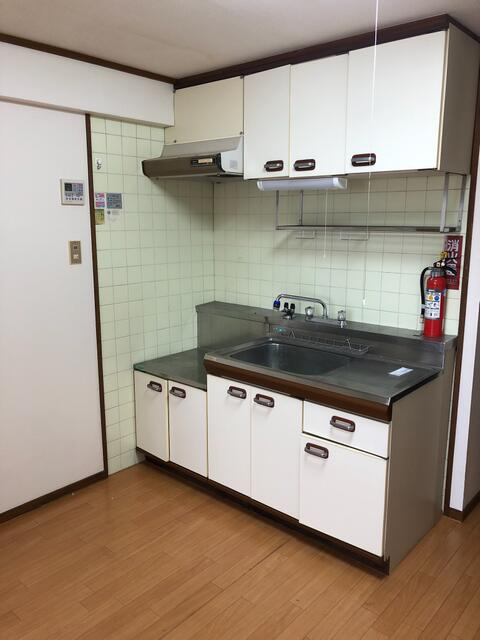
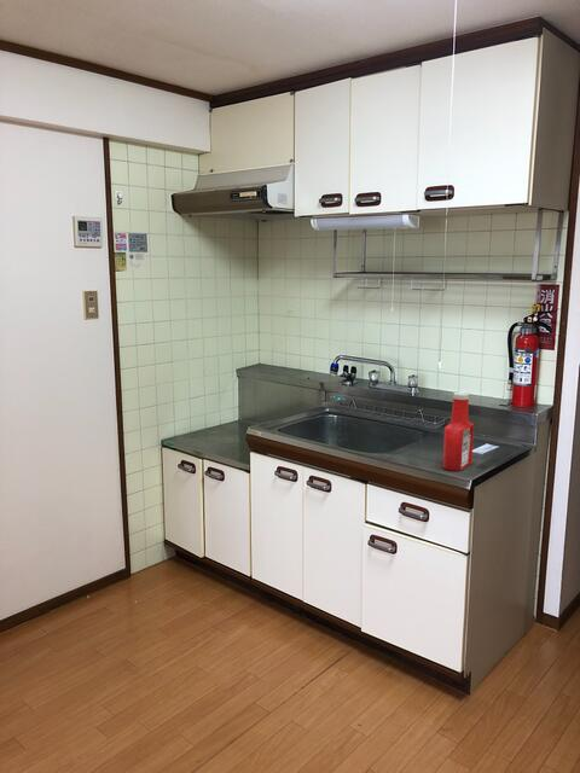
+ soap bottle (459, 429)
